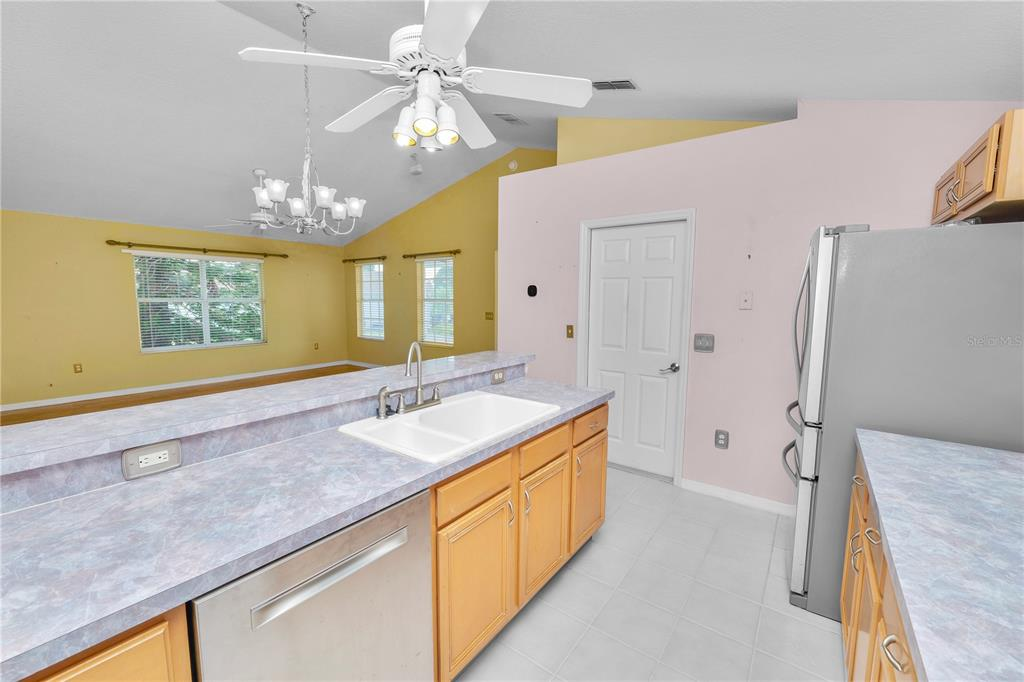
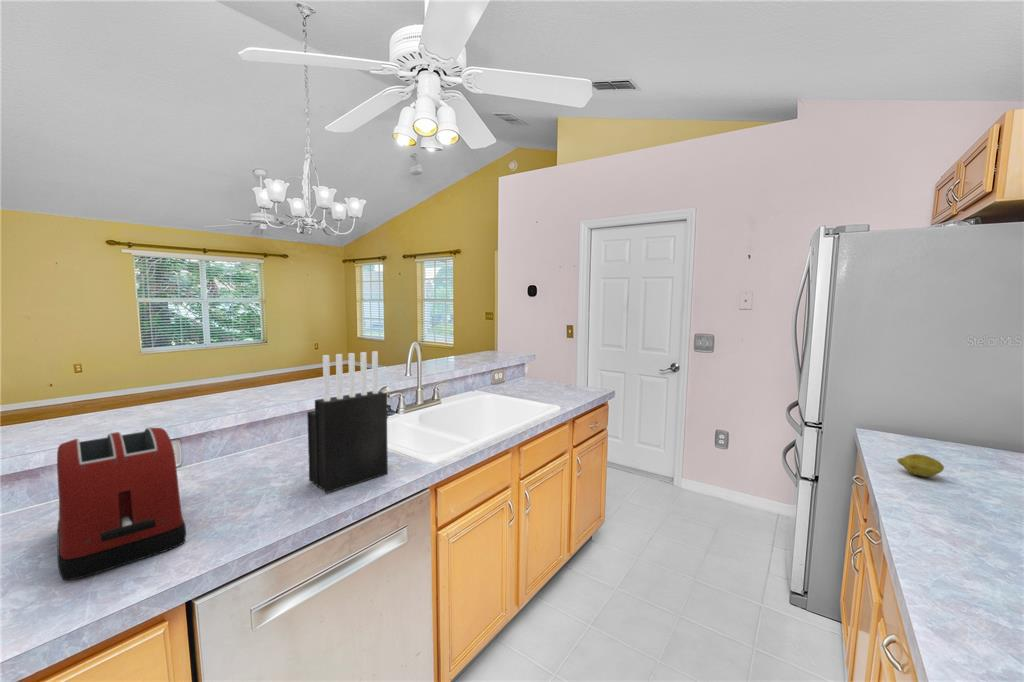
+ knife block (346, 415)
+ toaster (119, 485)
+ fruit (919, 465)
